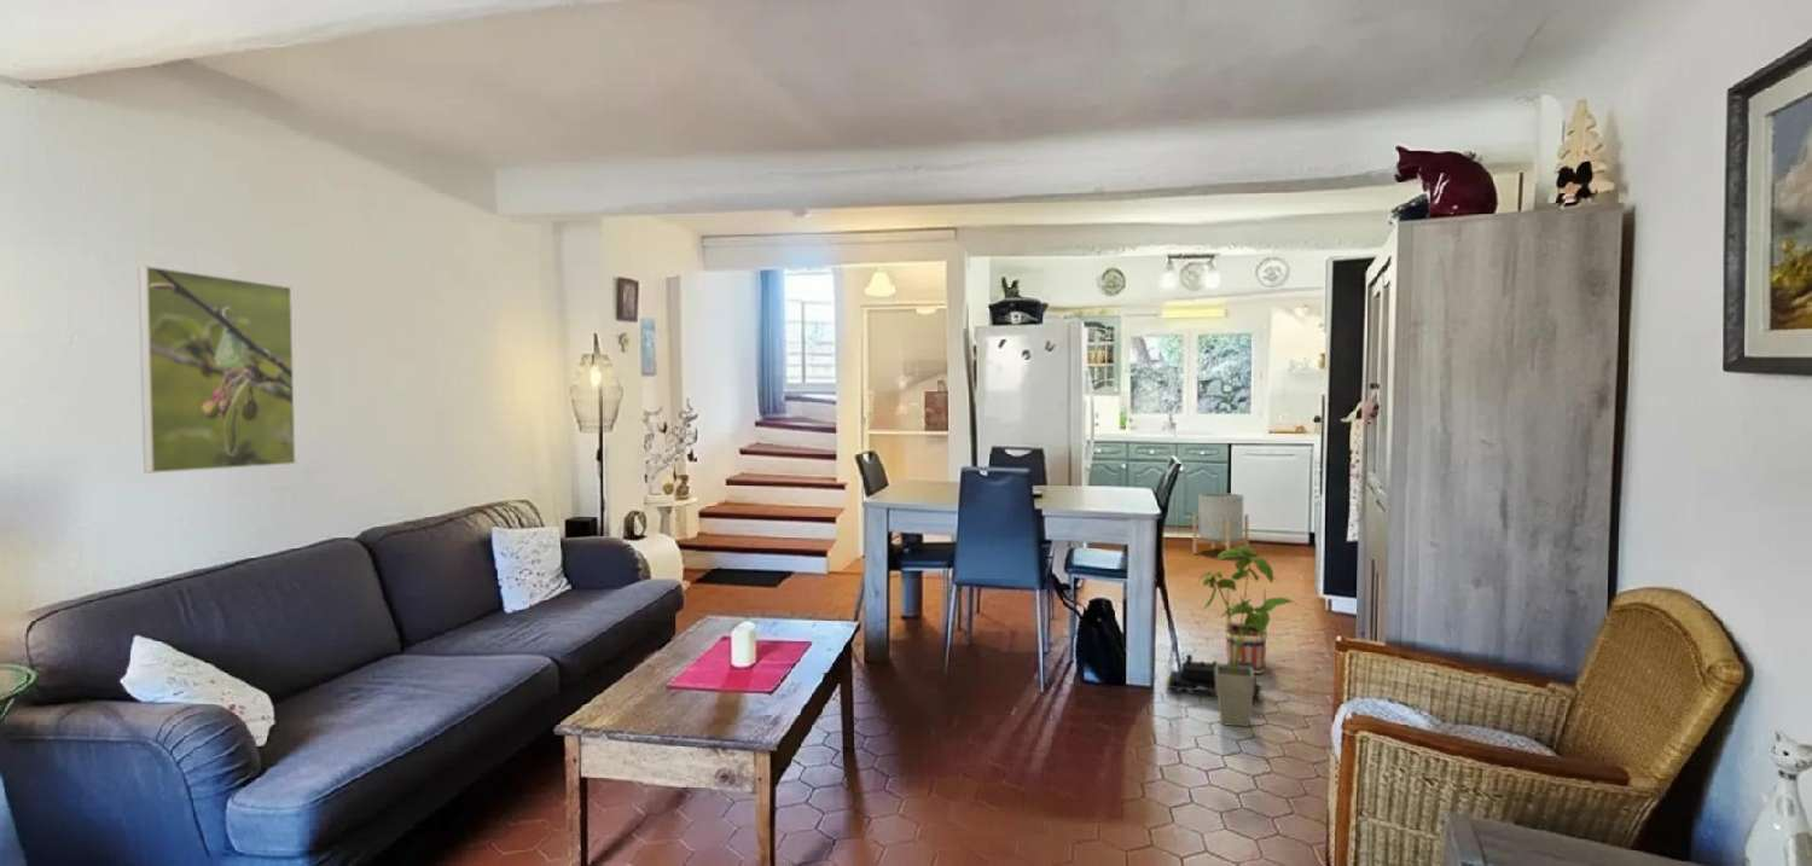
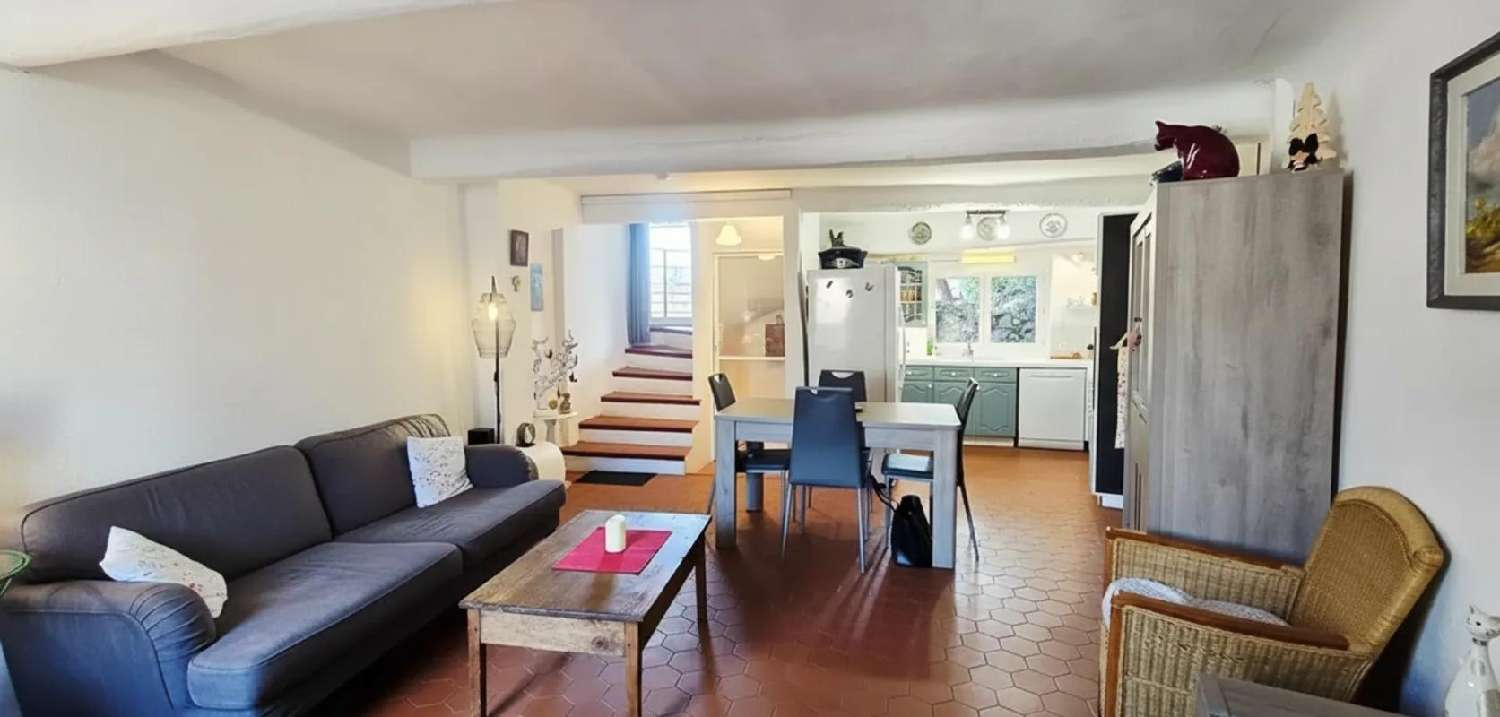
- house plant (1247, 635)
- toy train (1213, 674)
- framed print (222, 372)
- planter (1220, 524)
- basket (1245, 626)
